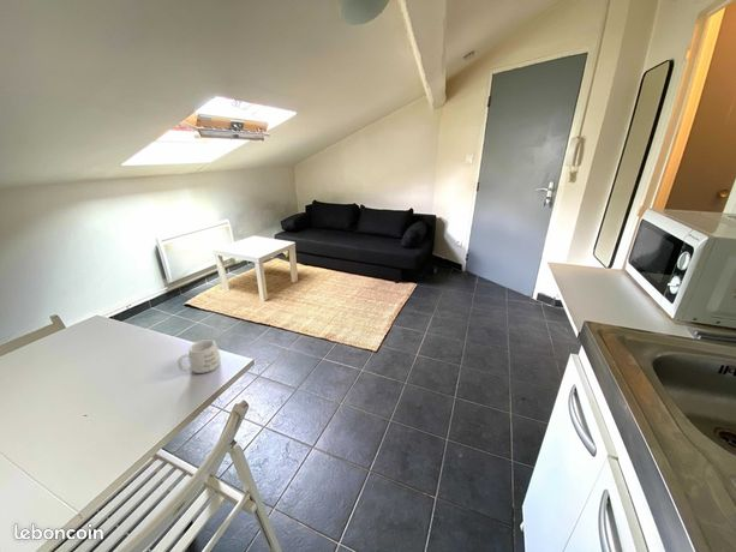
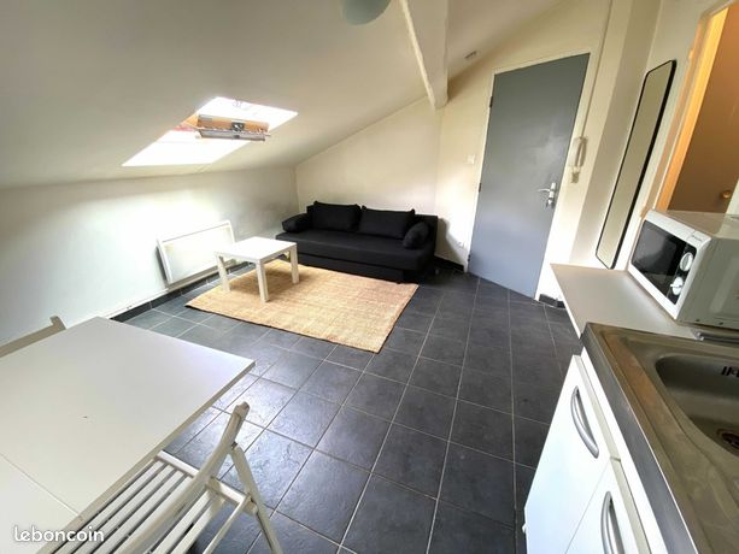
- mug (198, 358)
